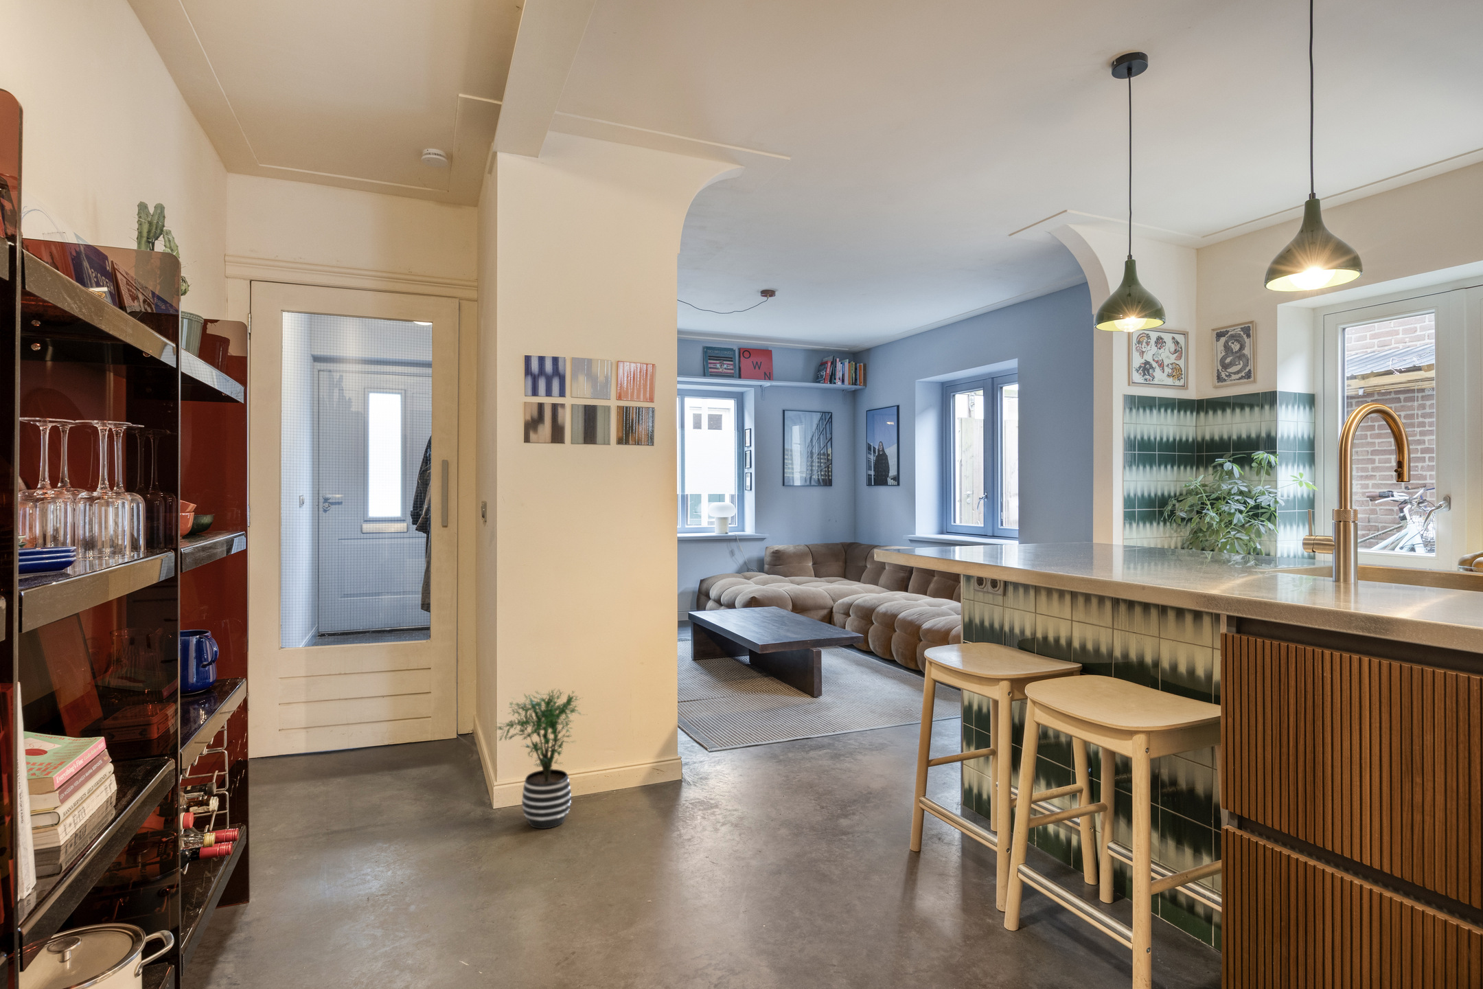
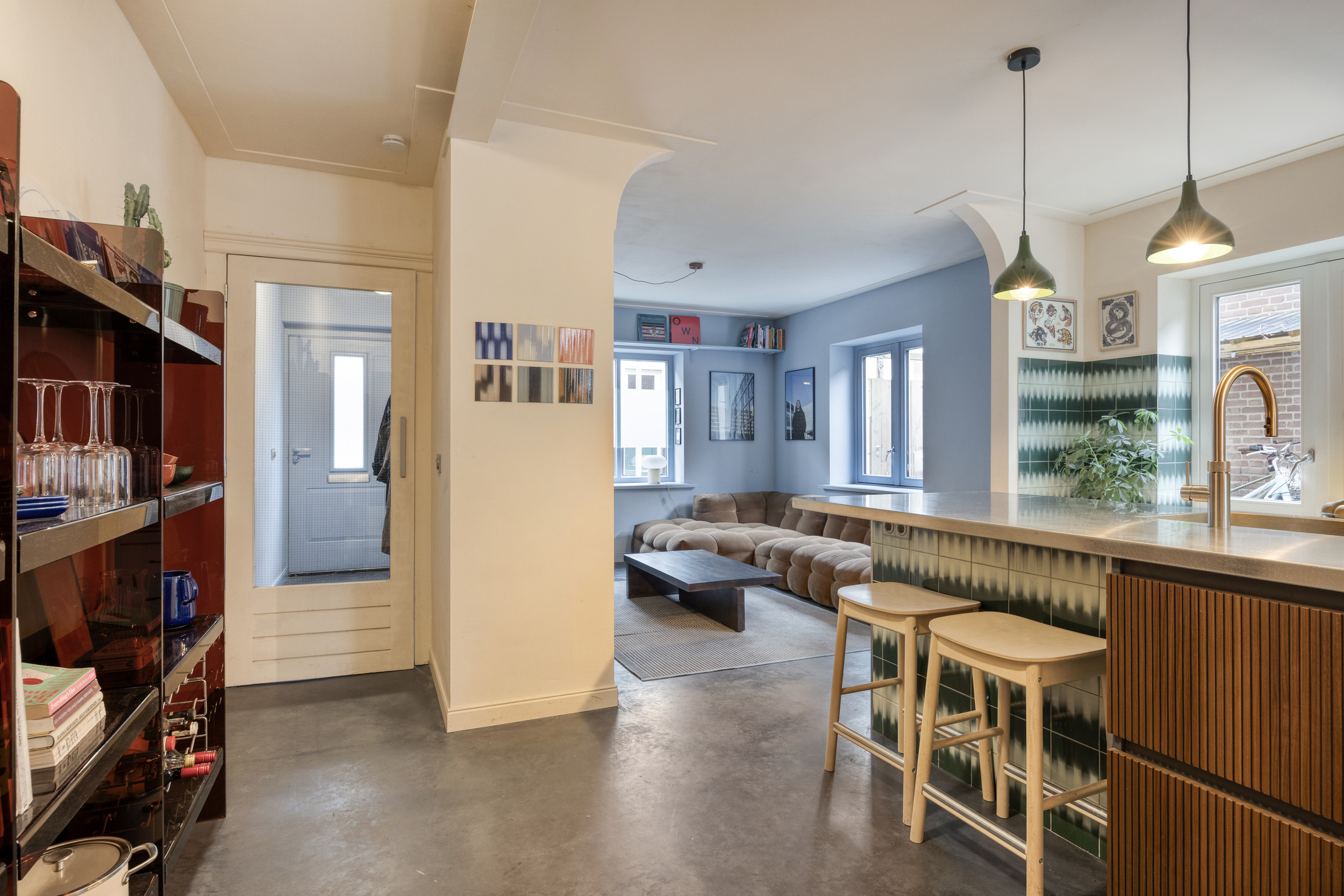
- potted plant (543, 757)
